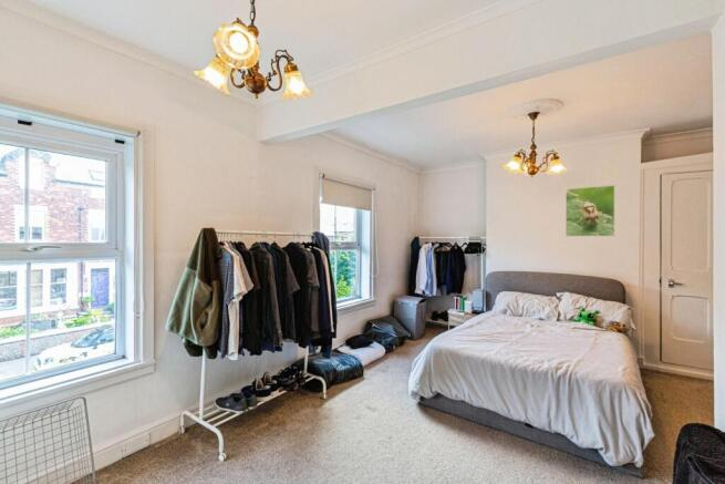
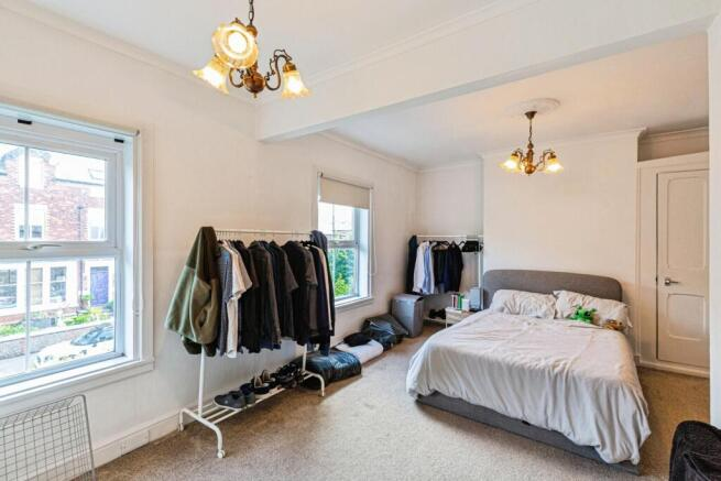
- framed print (589, 212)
